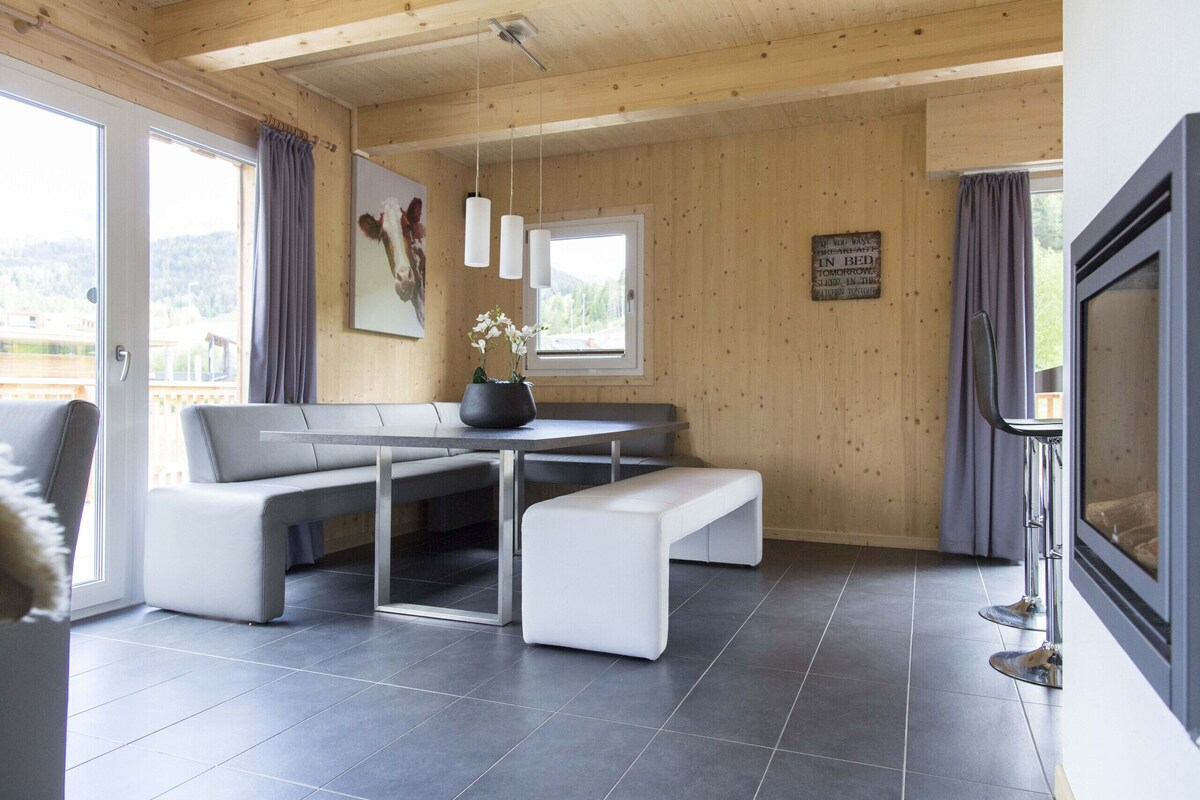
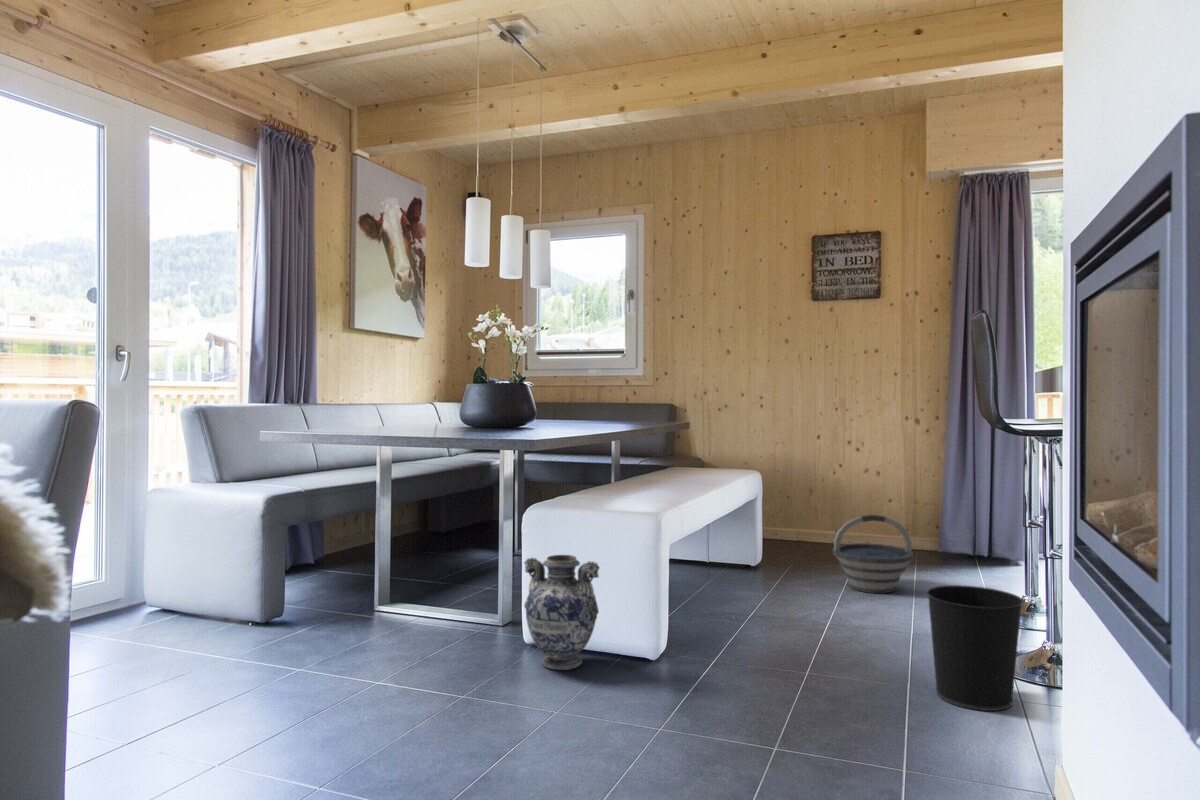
+ bucket (872, 551)
+ wastebasket (973, 646)
+ vase (561, 610)
